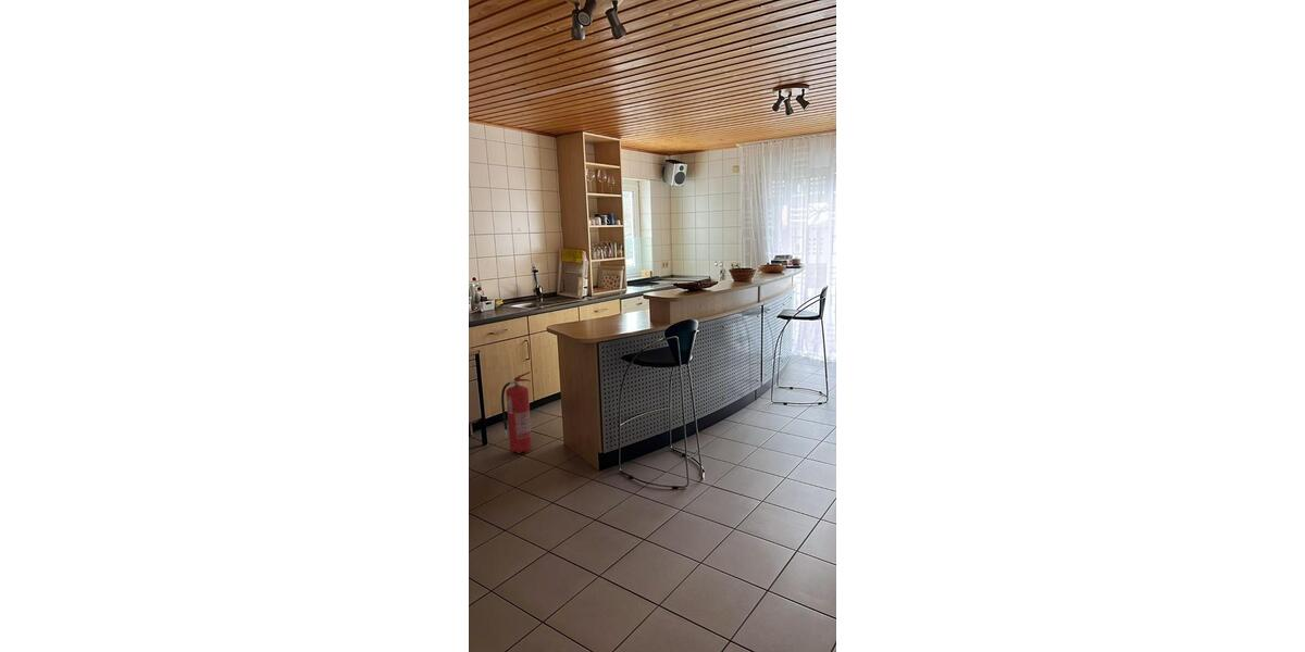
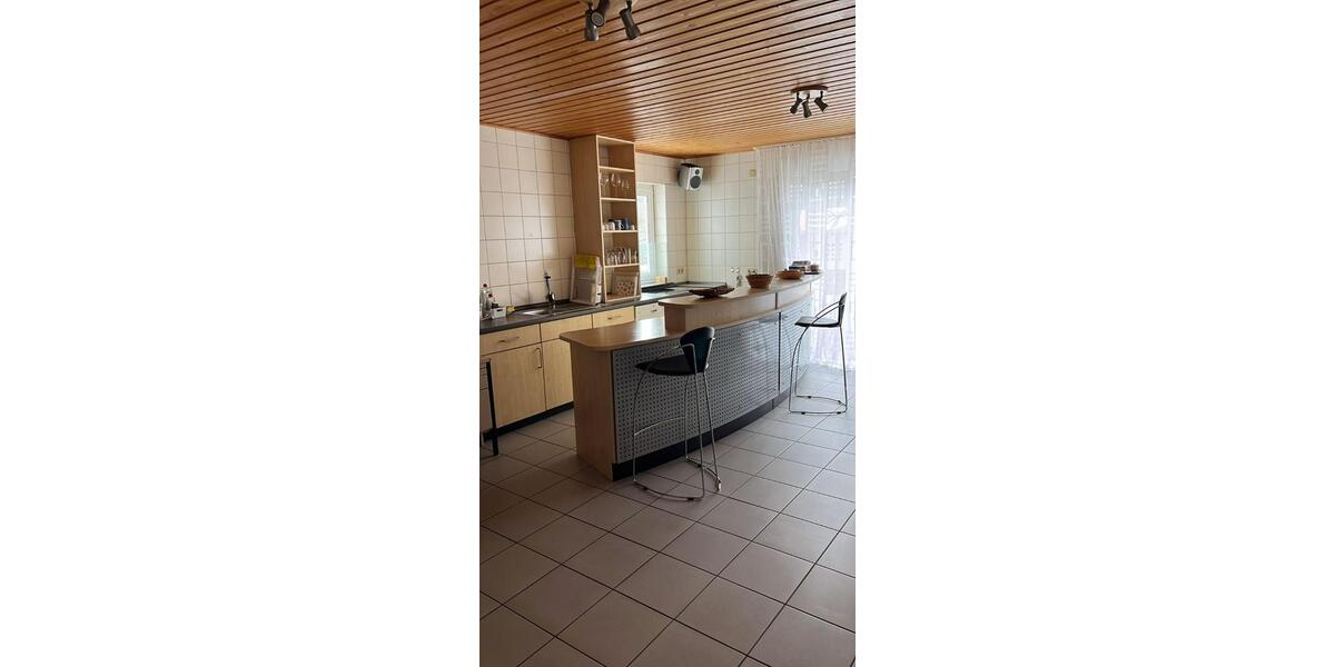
- fire extinguisher (518, 412)
